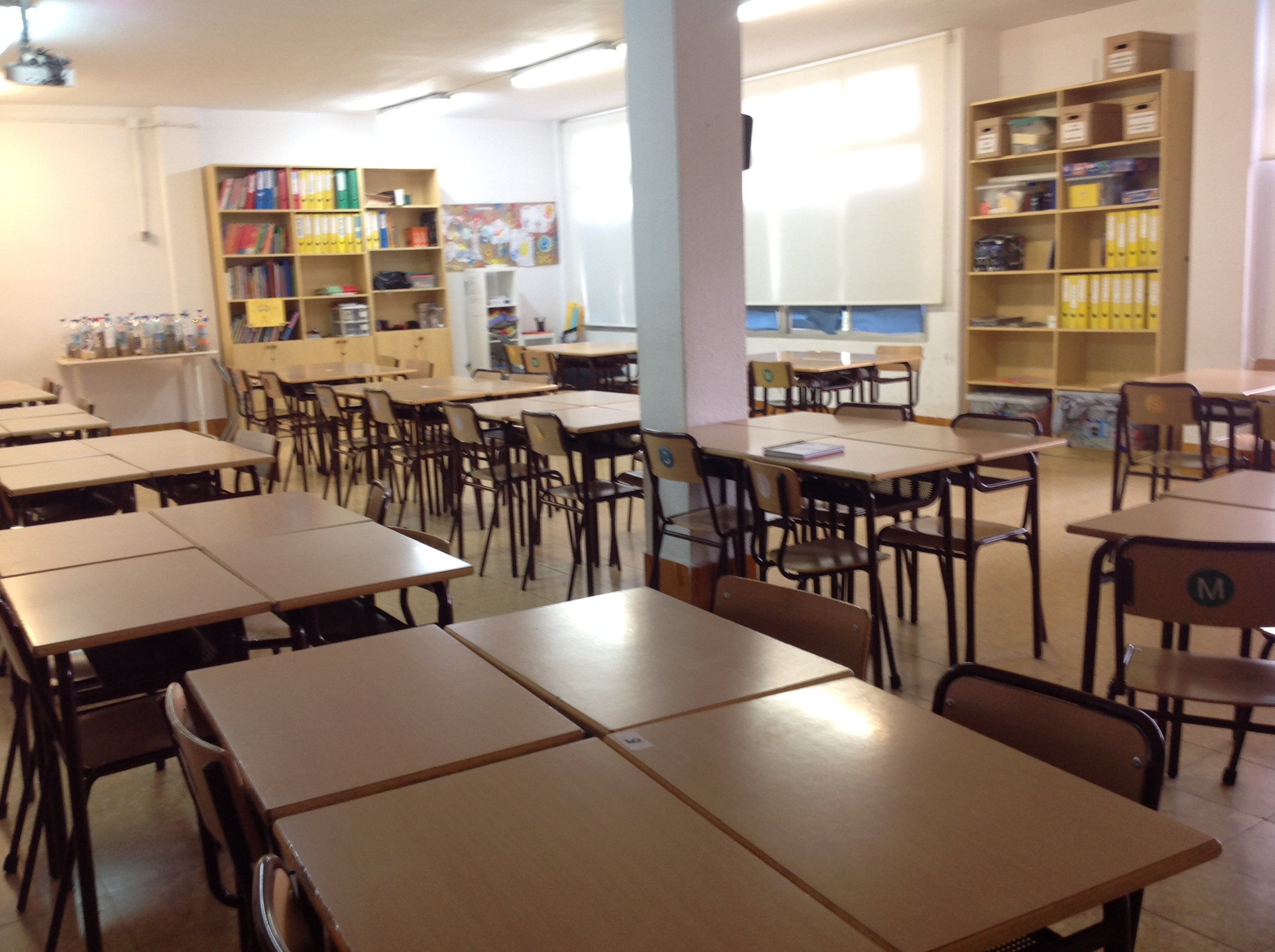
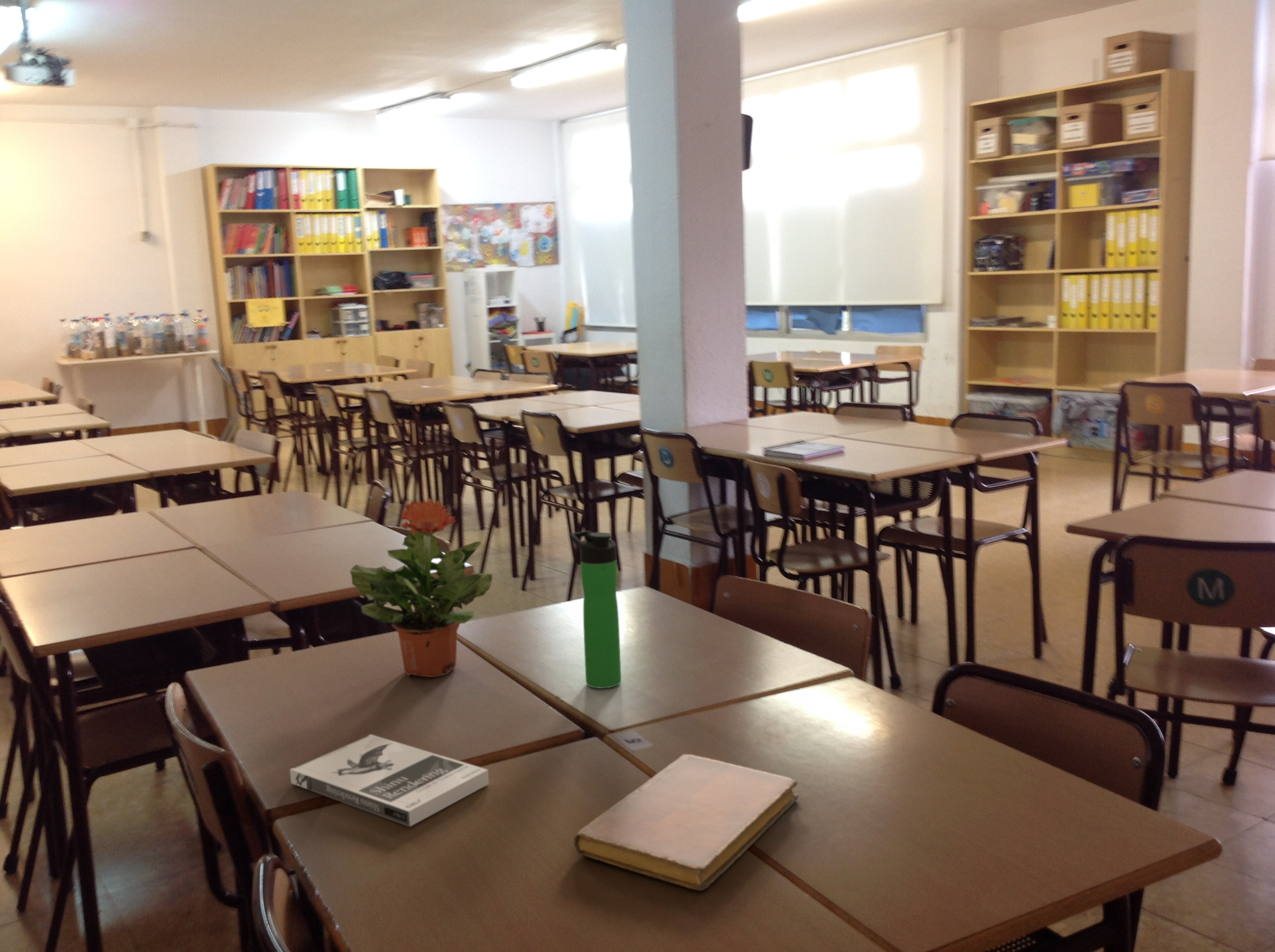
+ book (389, 776)
+ potted plant (428, 585)
+ bottle (597, 608)
+ notebook (691, 814)
